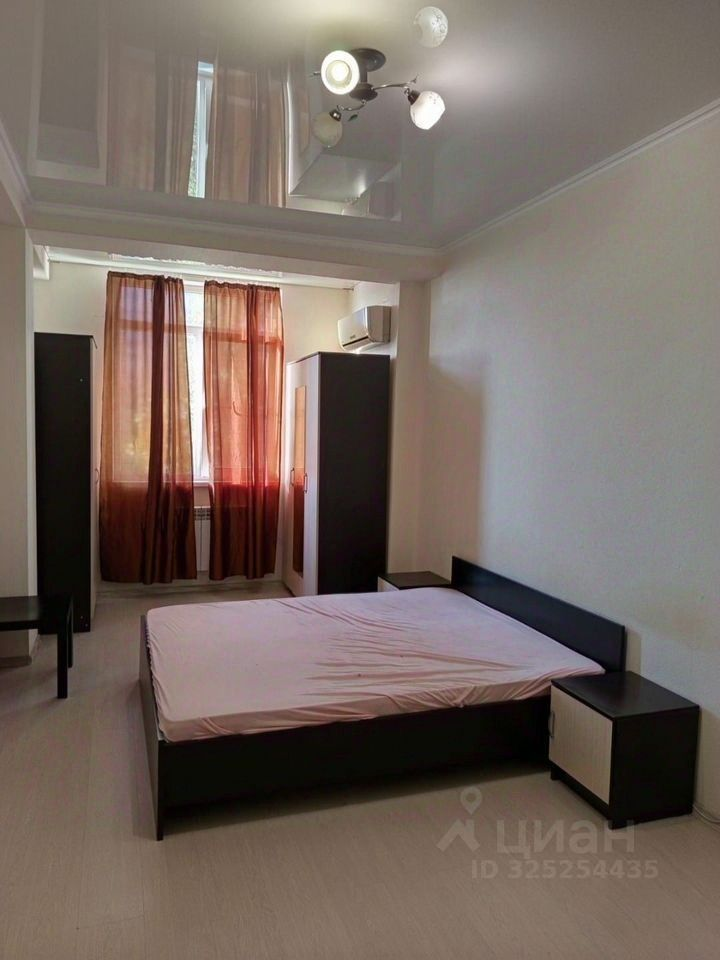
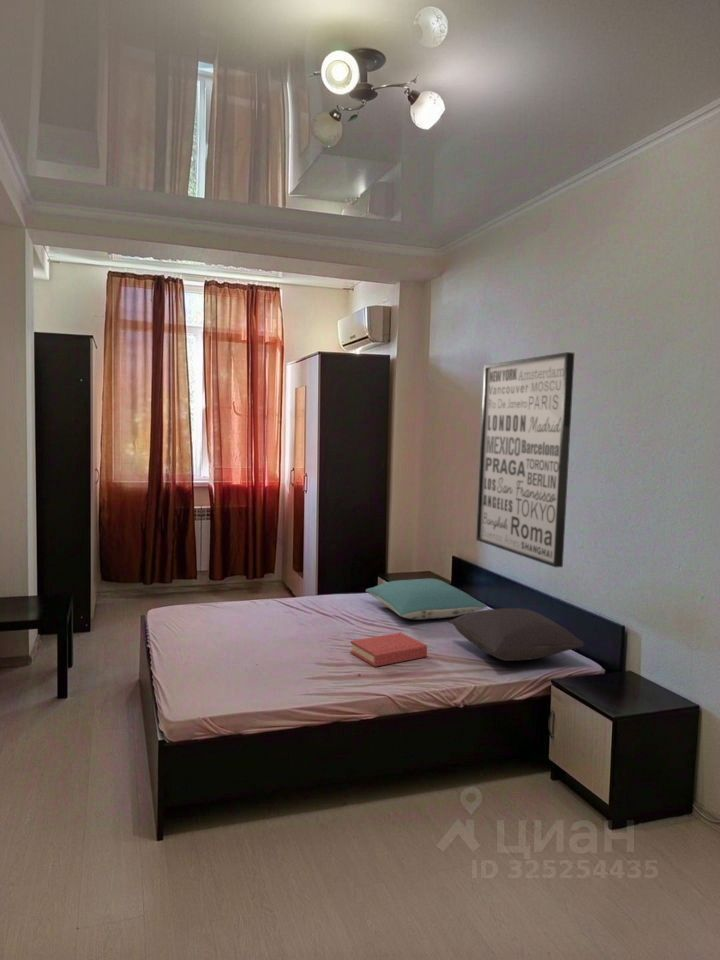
+ pillow (512, 633)
+ hardback book (388, 649)
+ pillow (424, 598)
+ wall art (519, 457)
